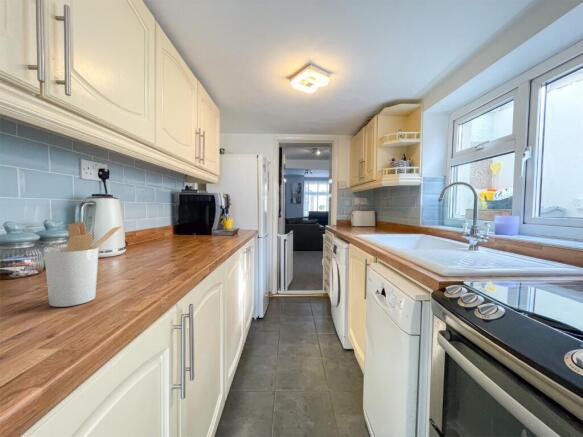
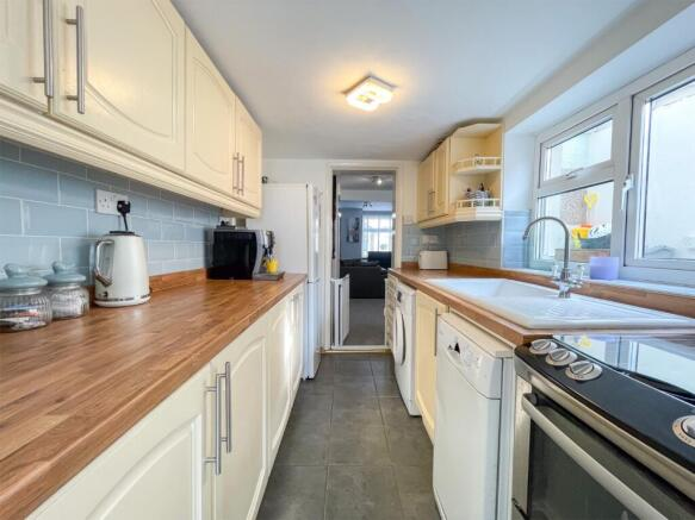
- utensil holder (87, 260)
